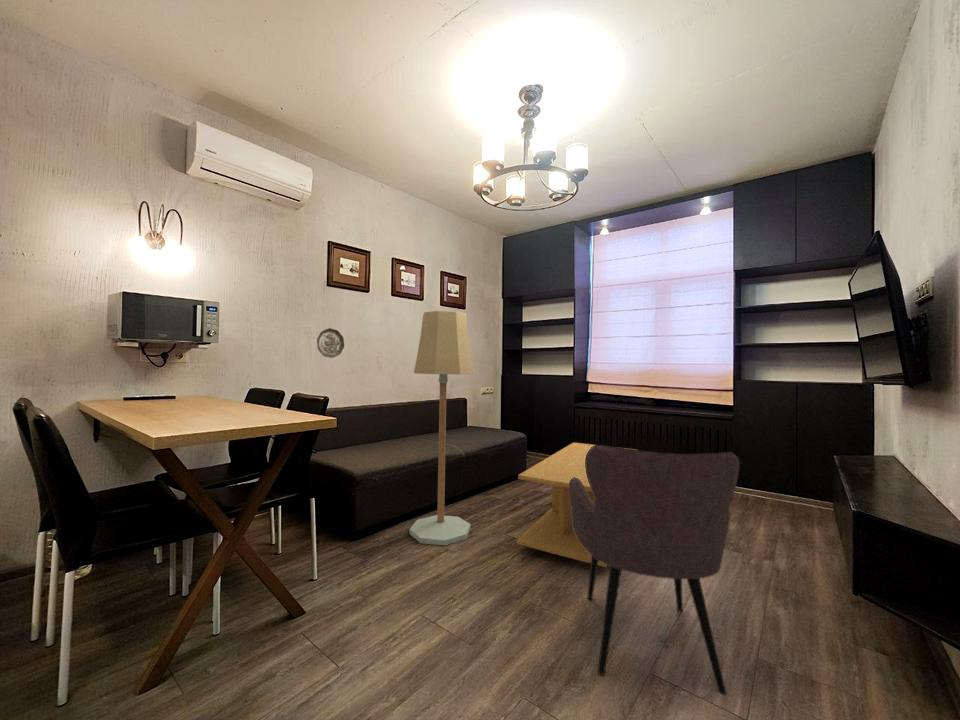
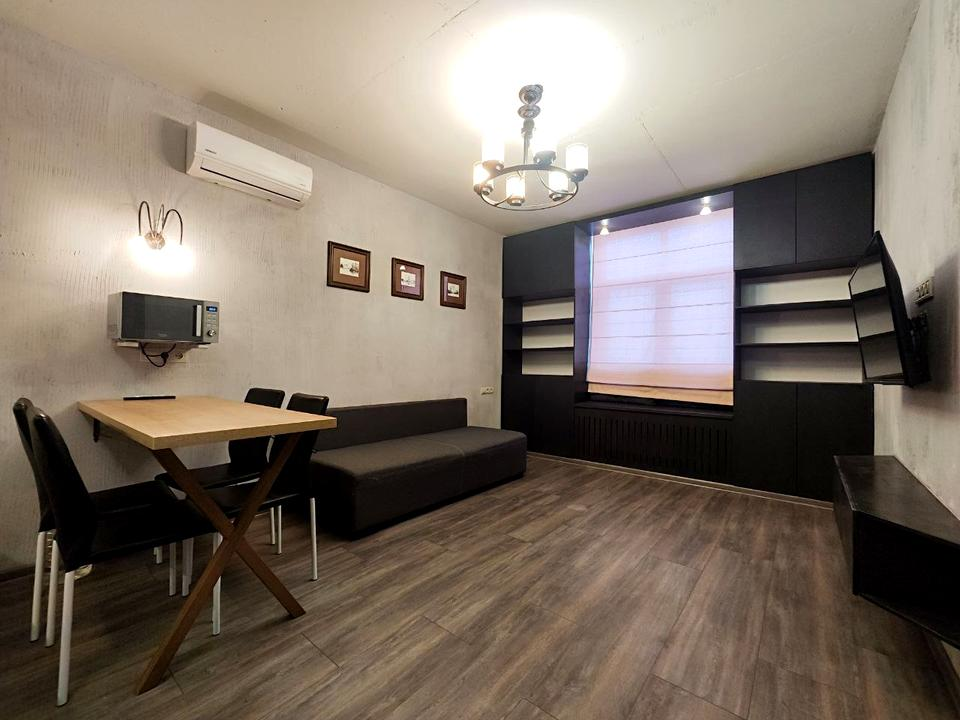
- coffee table (587, 492)
- armchair (648, 540)
- decorative plate (330, 343)
- floor lamp (442, 422)
